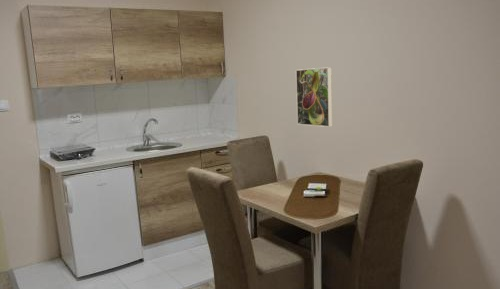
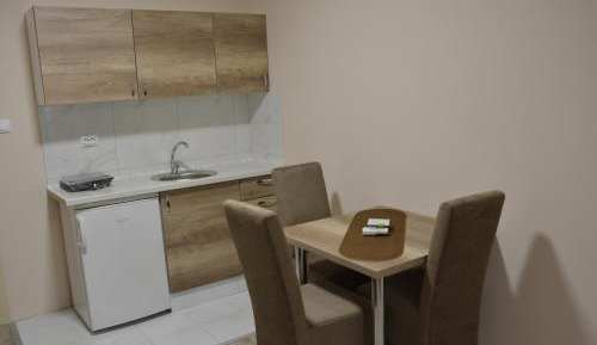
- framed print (313, 97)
